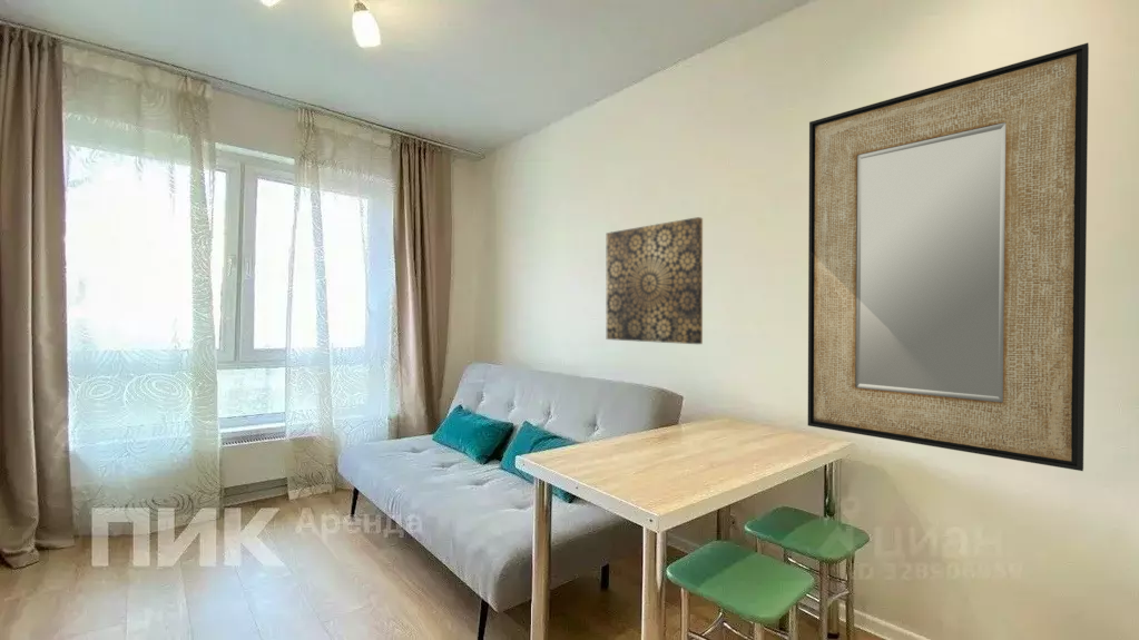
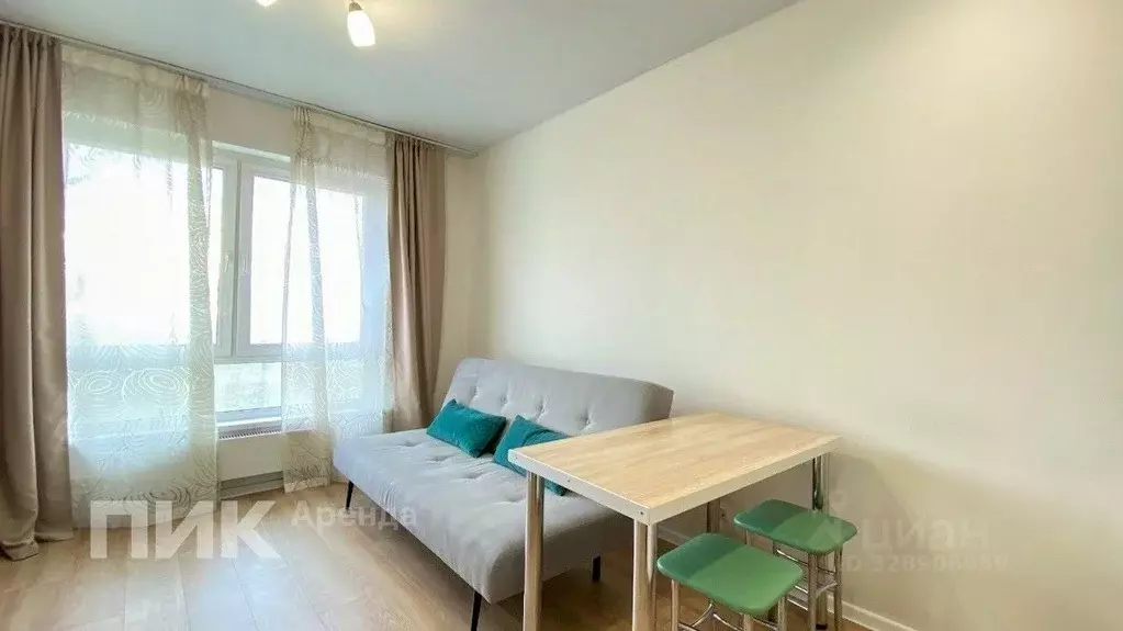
- home mirror (924, 267)
- wall art (650, 284)
